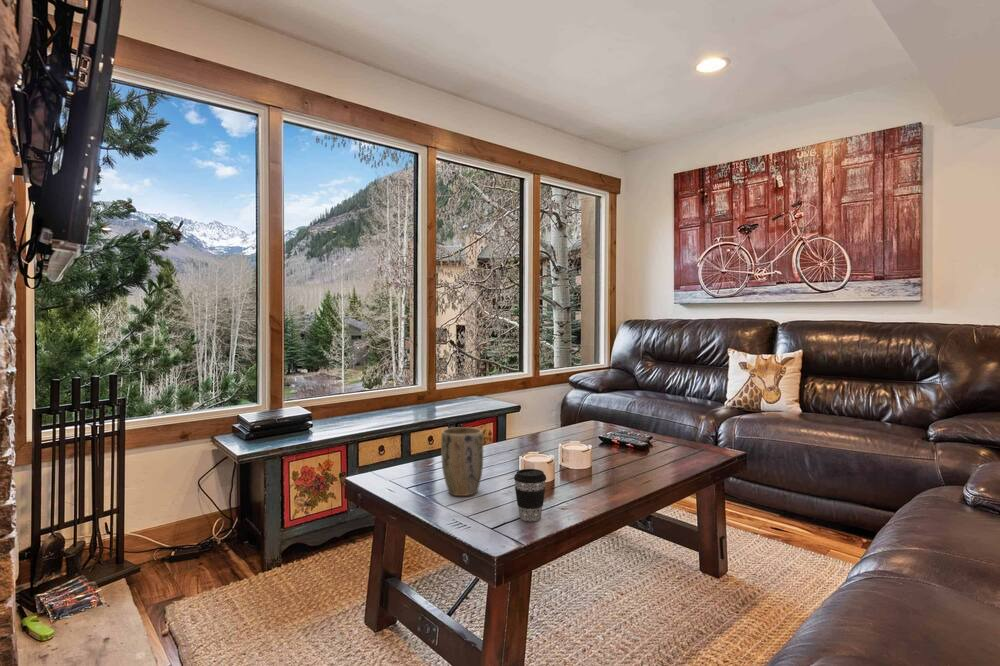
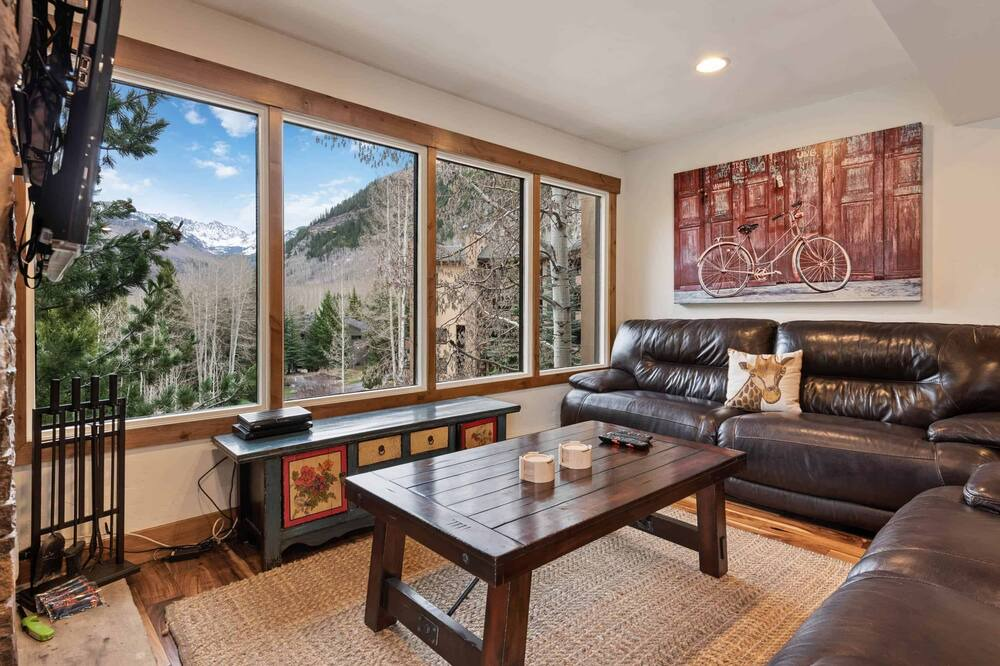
- coffee cup (530, 494)
- plant pot (462, 461)
